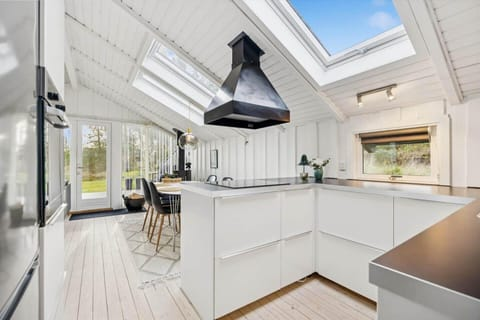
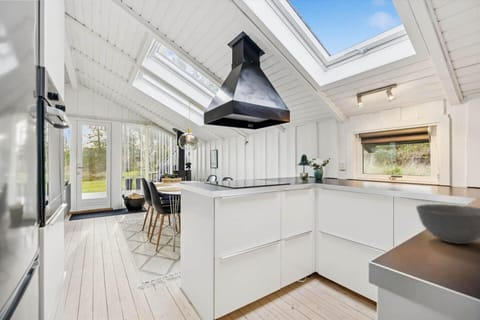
+ bowl (451, 224)
